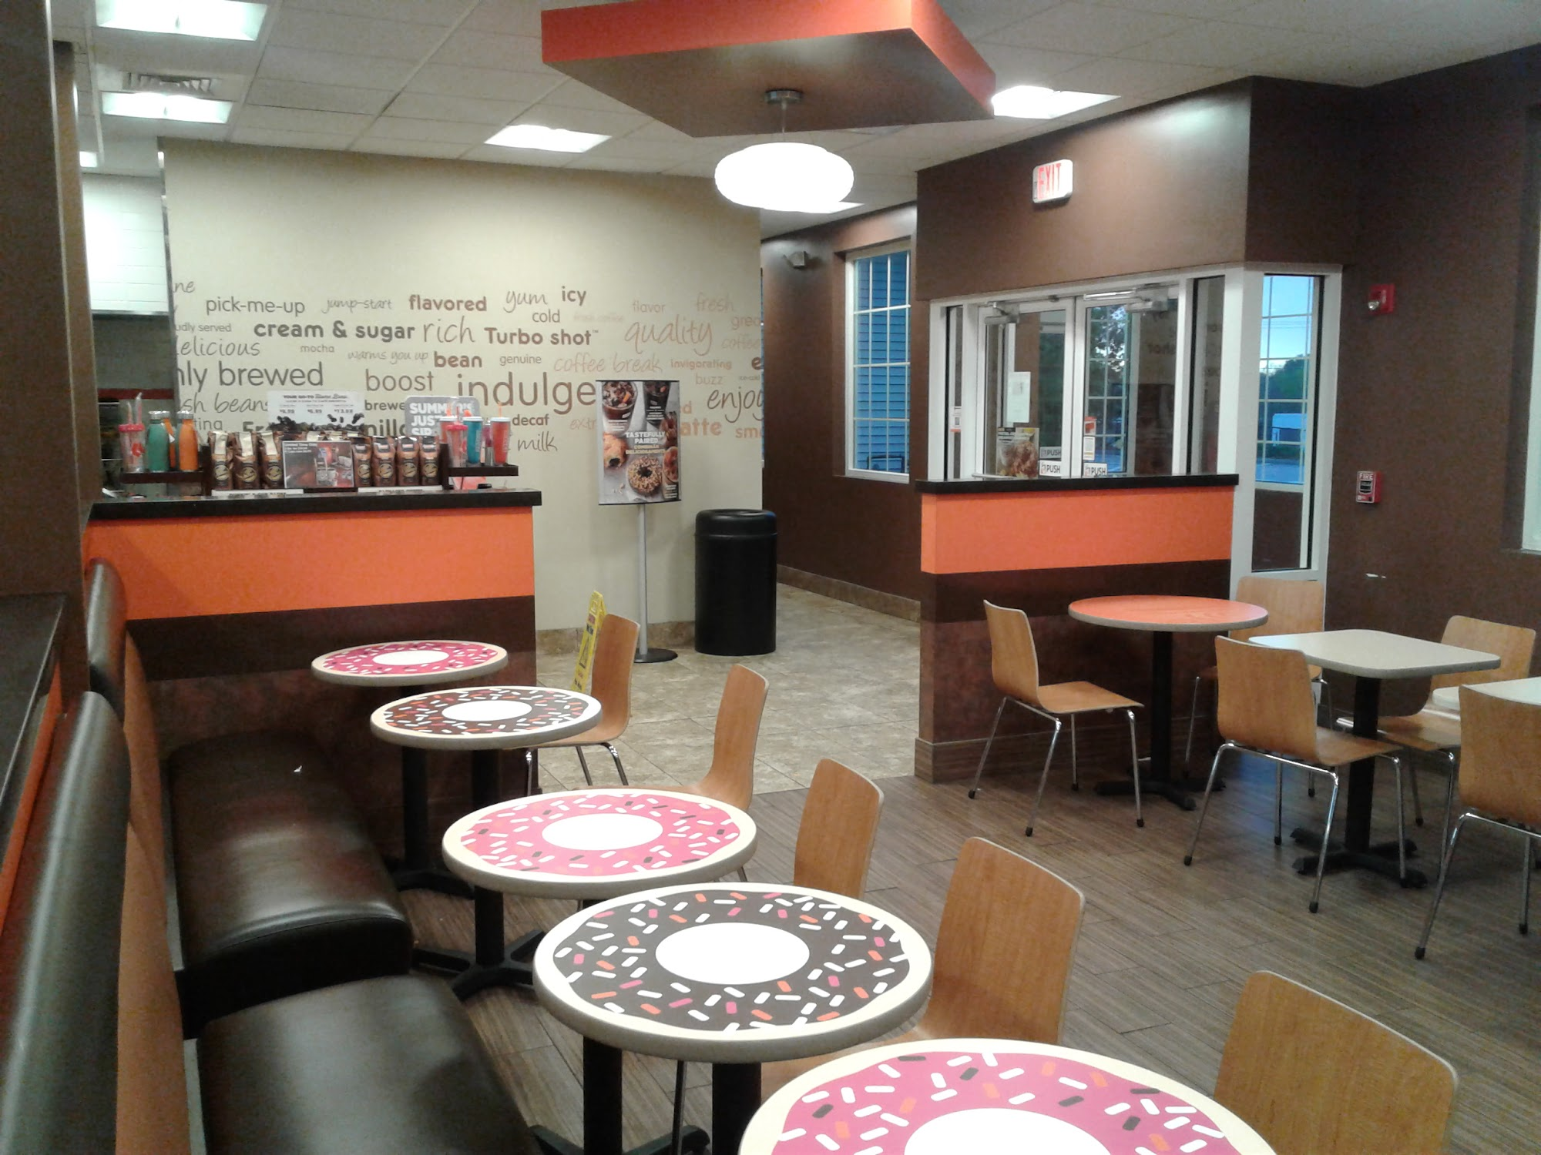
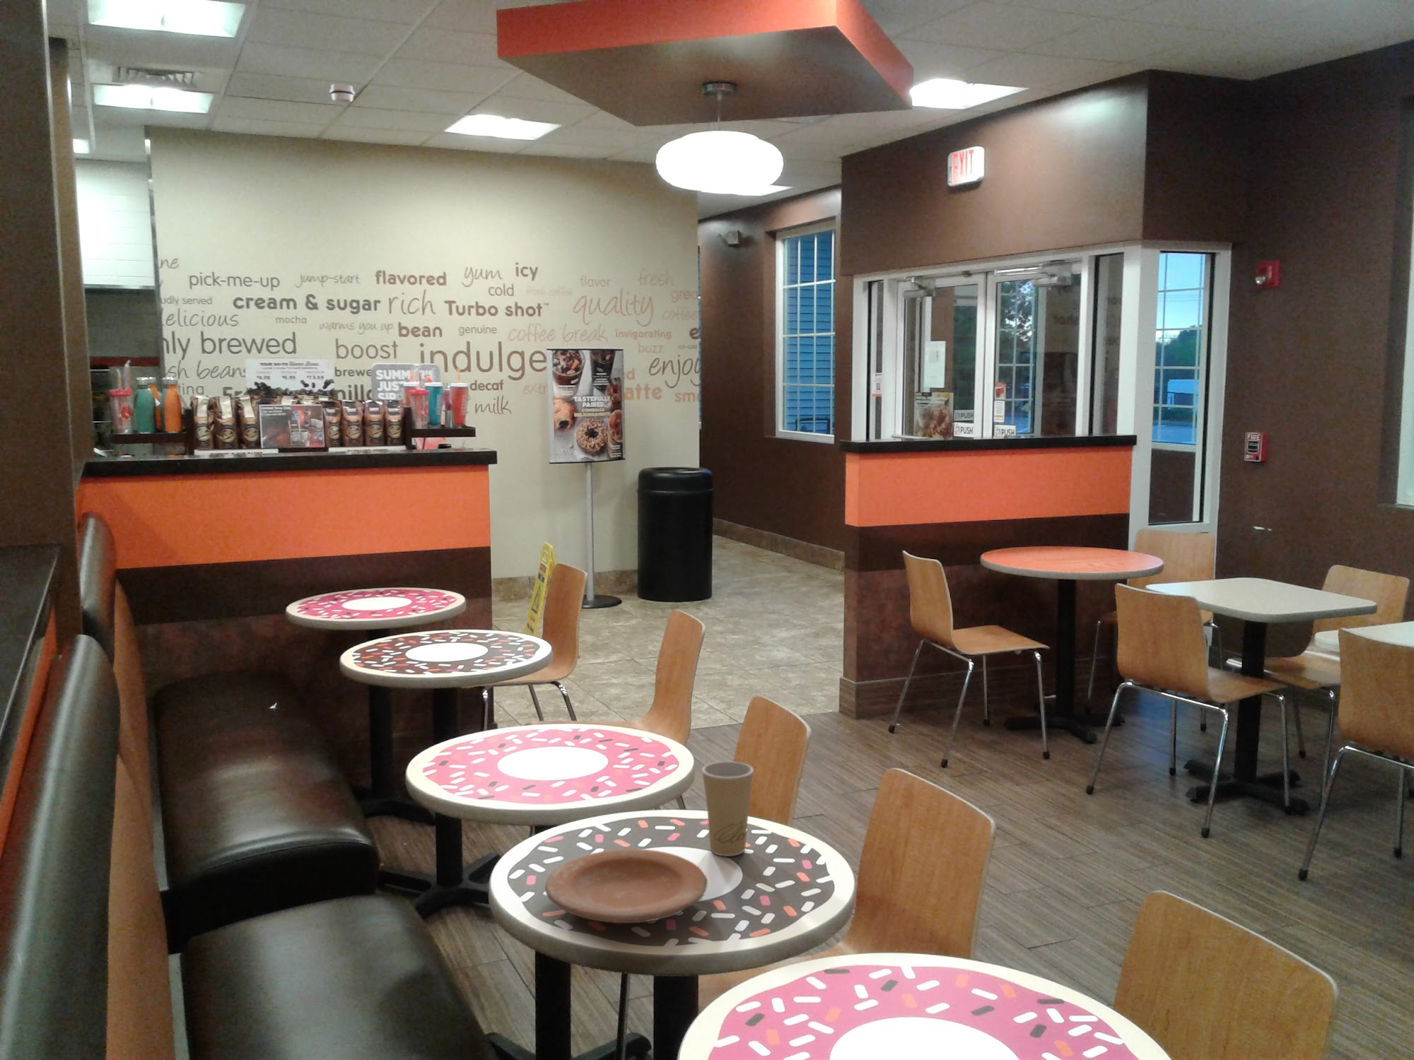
+ plate (627, 893)
+ smoke detector (342, 94)
+ paper cup (727, 809)
